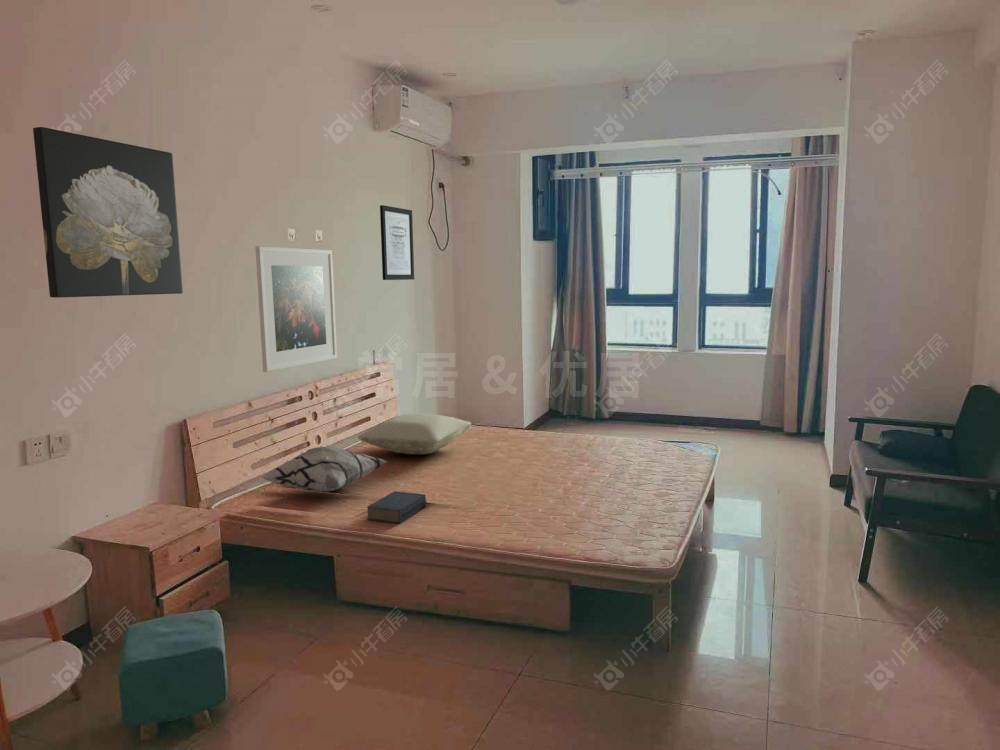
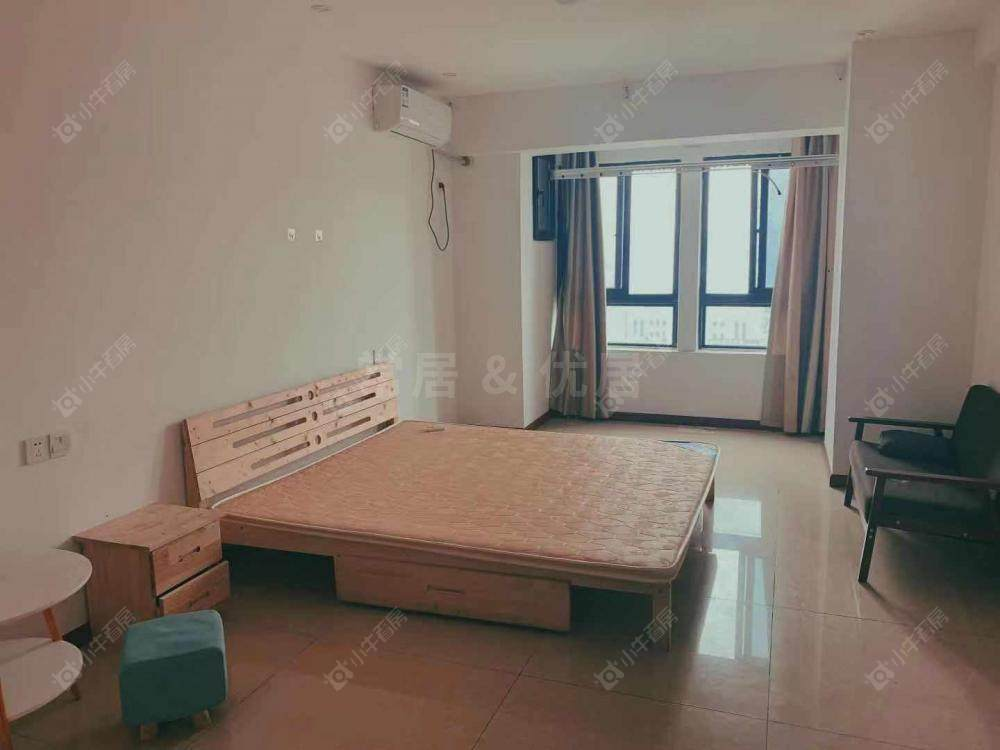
- decorative pillow (326, 469)
- pillow (416, 434)
- wall art (115, 219)
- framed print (299, 307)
- wall art (397, 244)
- book (397, 506)
